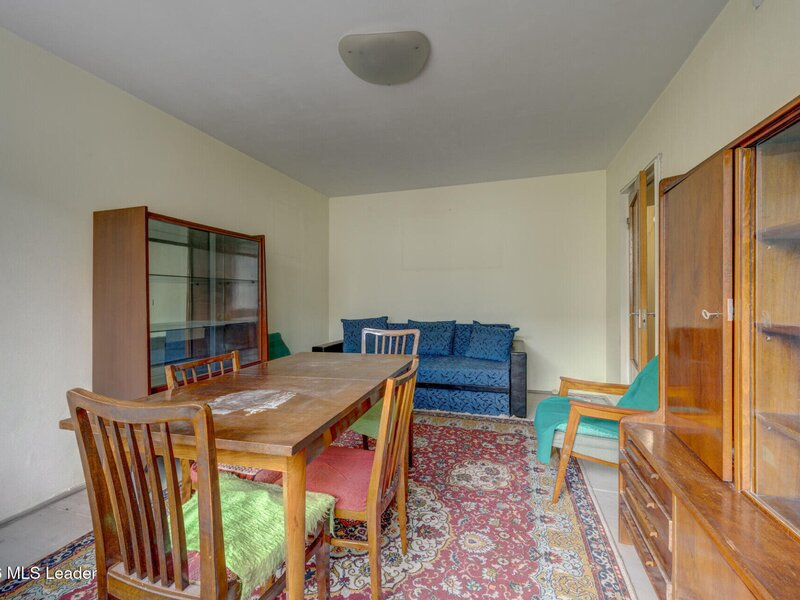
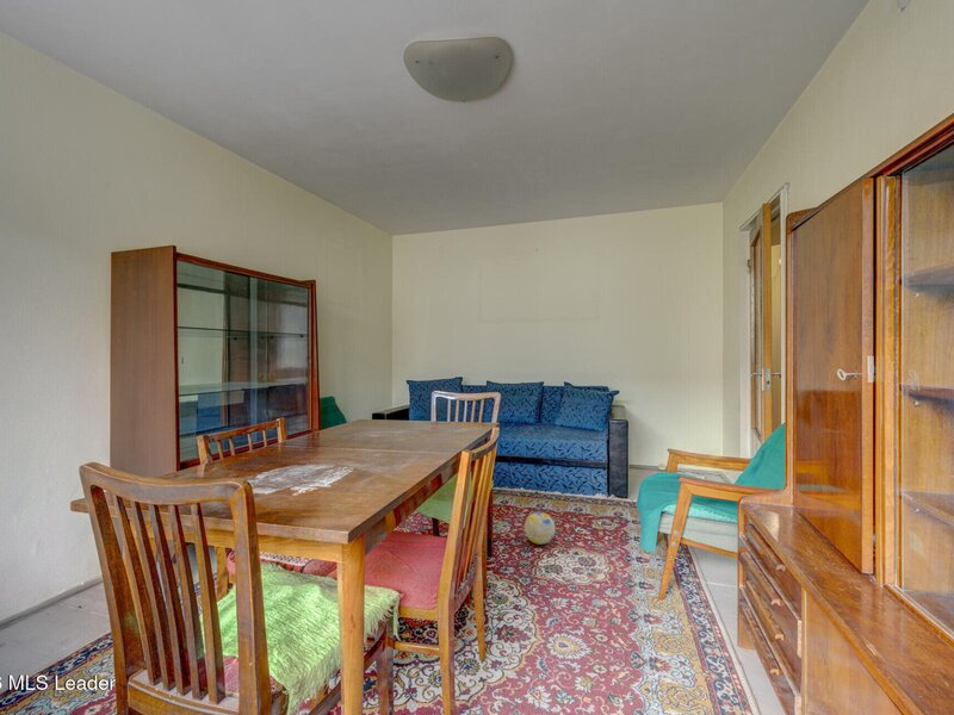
+ ball (539, 527)
